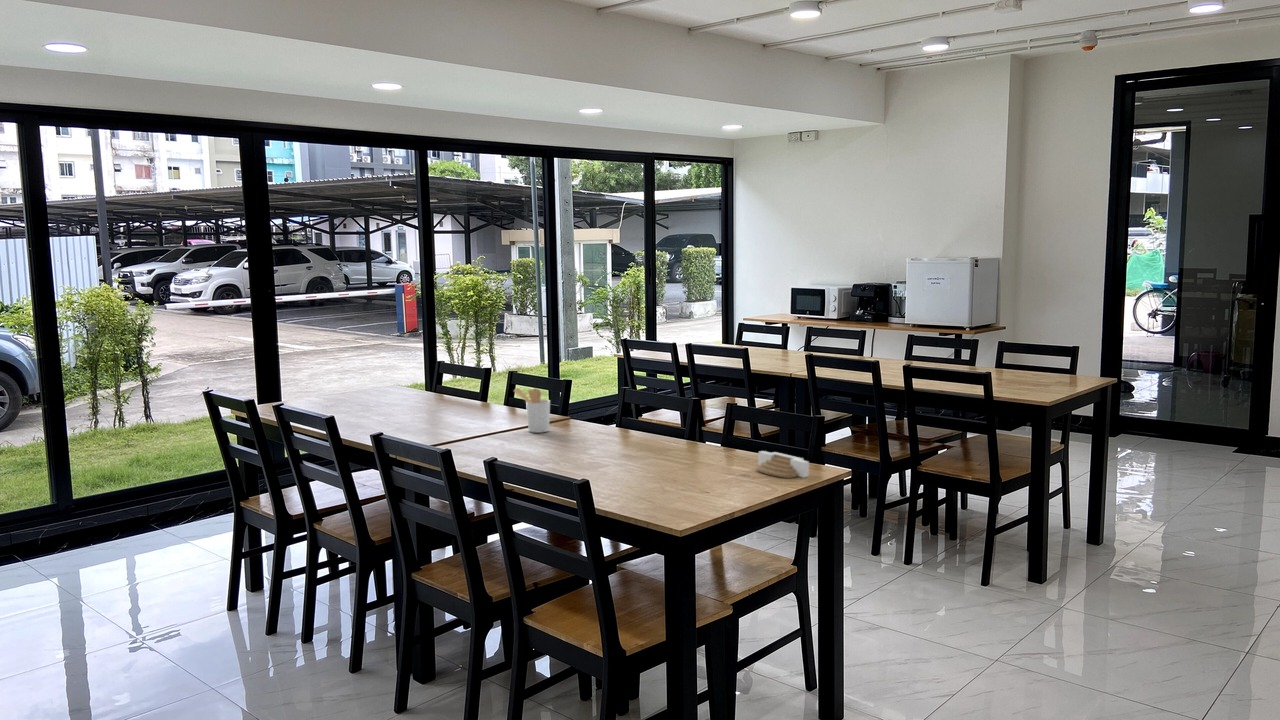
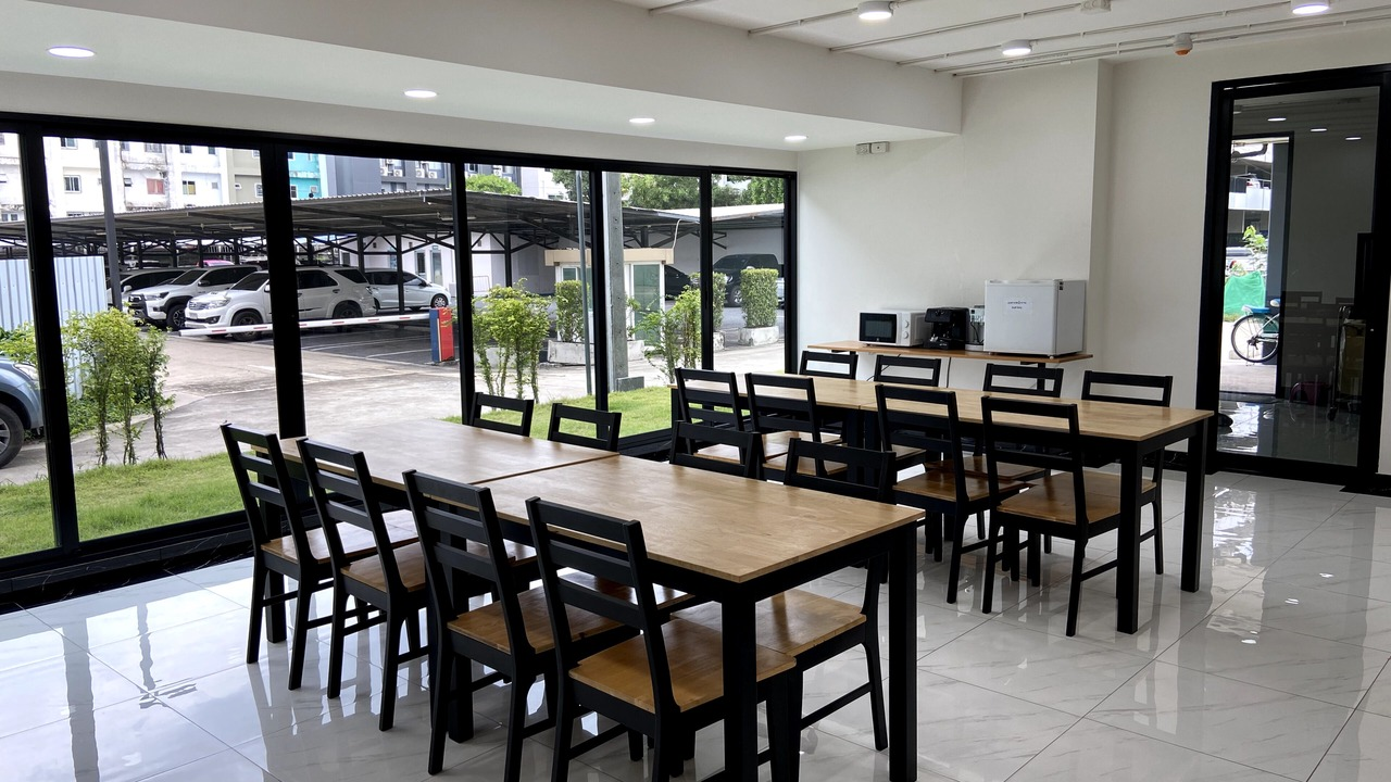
- utensil holder (531, 408)
- architectural model (778, 464)
